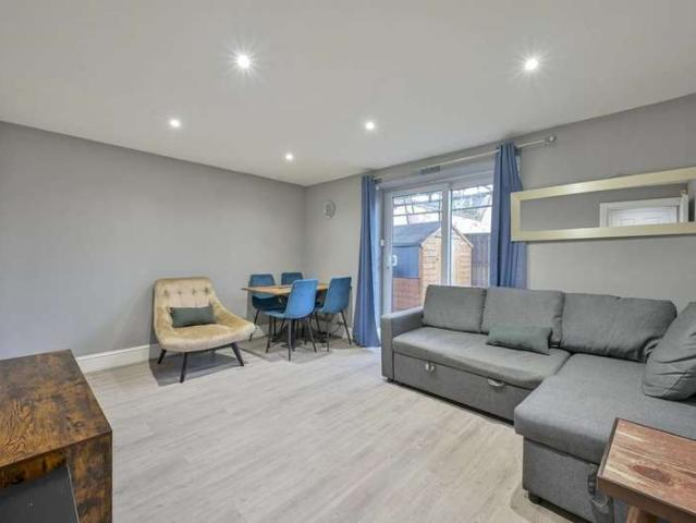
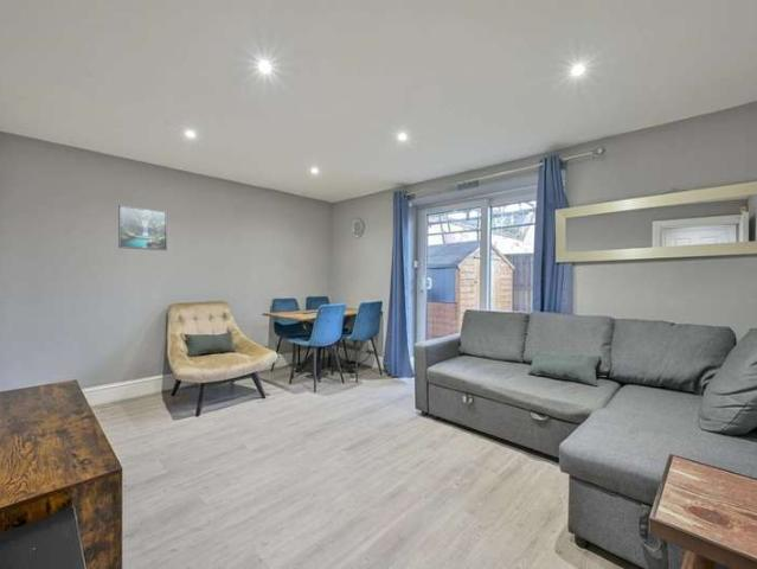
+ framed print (143, 229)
